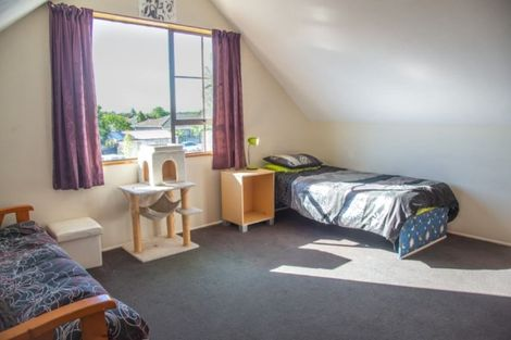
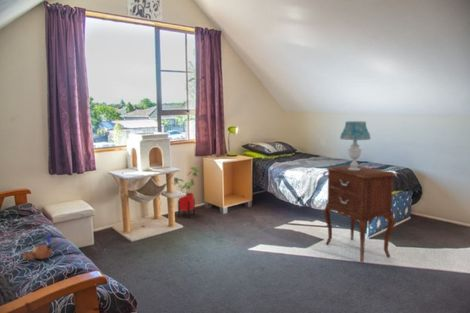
+ table lamp (354, 145)
+ nightstand (357, 210)
+ house plant (188, 191)
+ teddy bear (38, 250)
